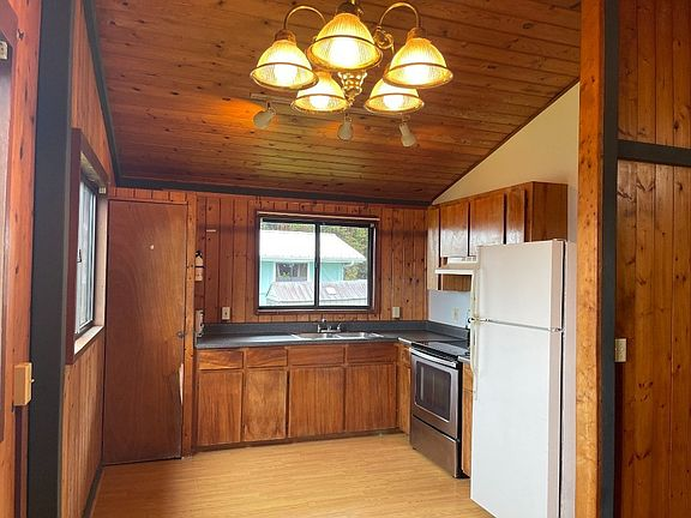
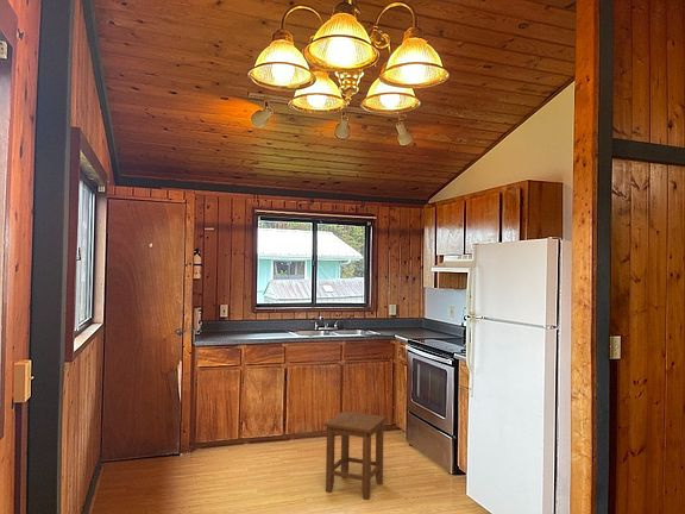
+ stool (354, 458)
